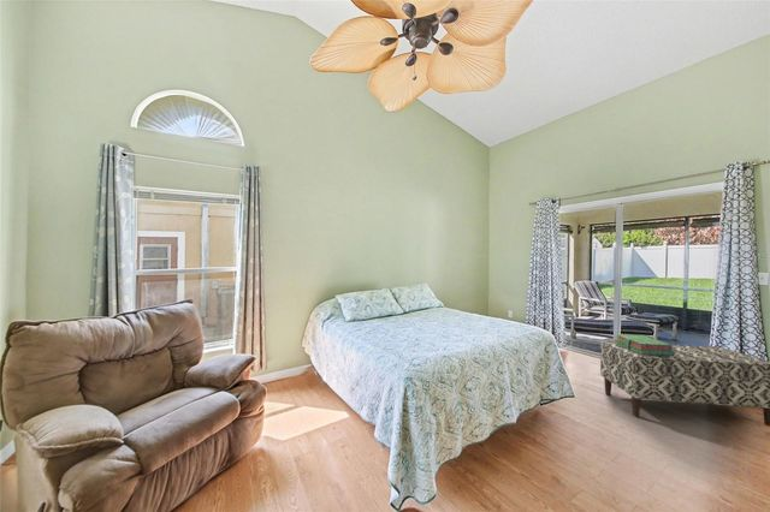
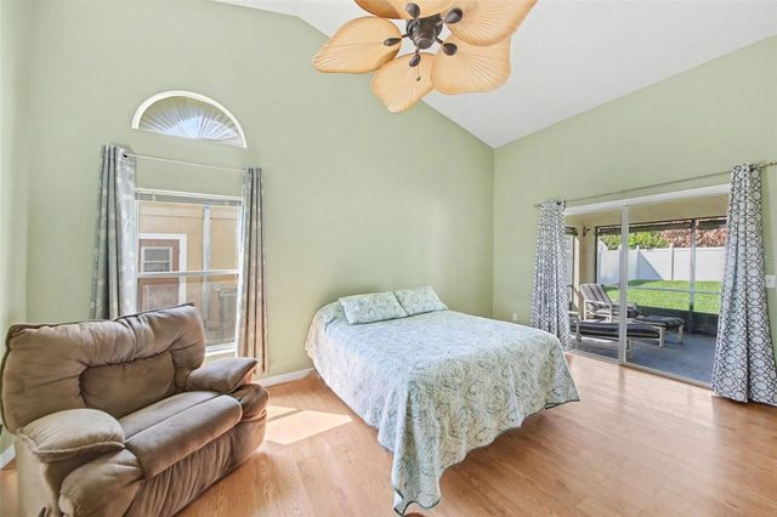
- stack of books (641, 344)
- bench (680, 379)
